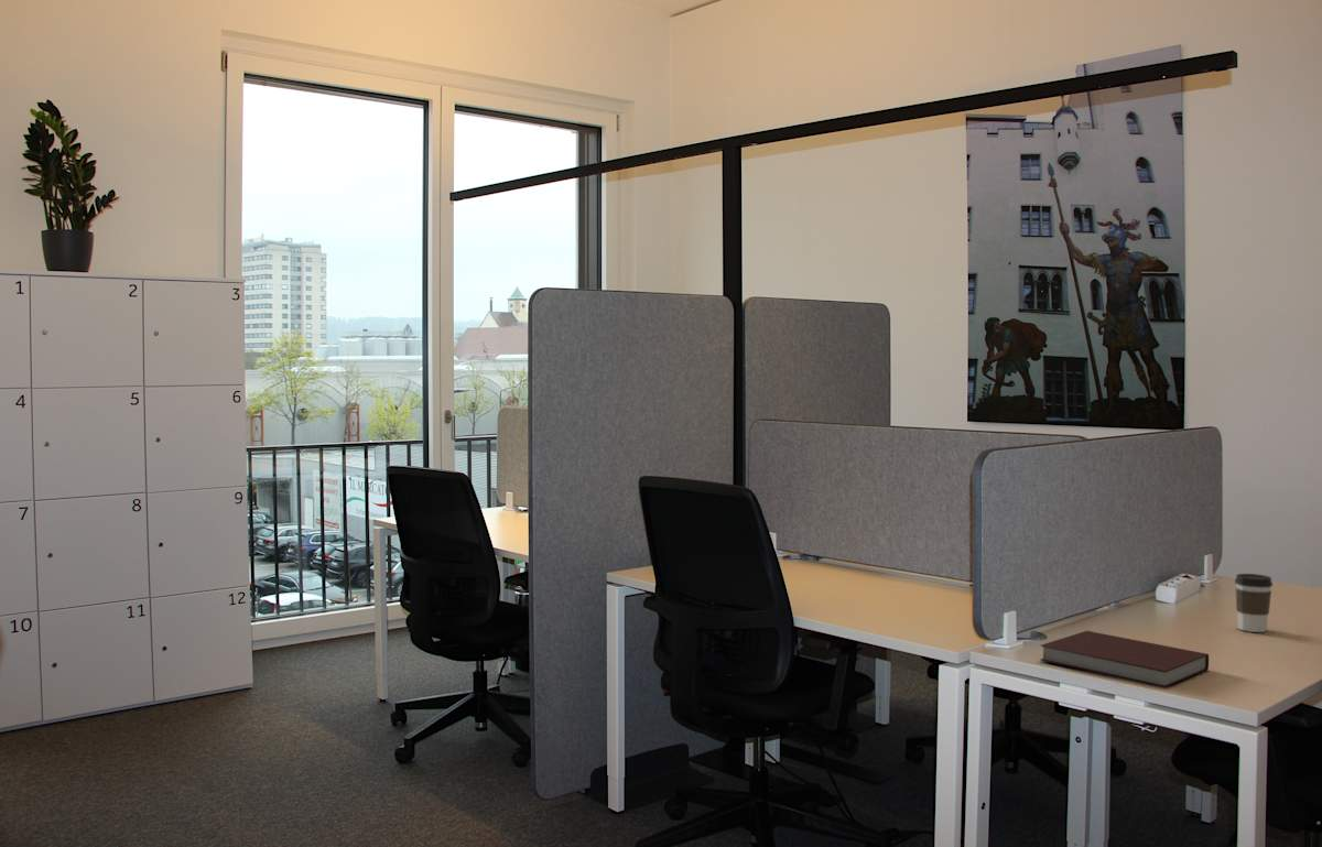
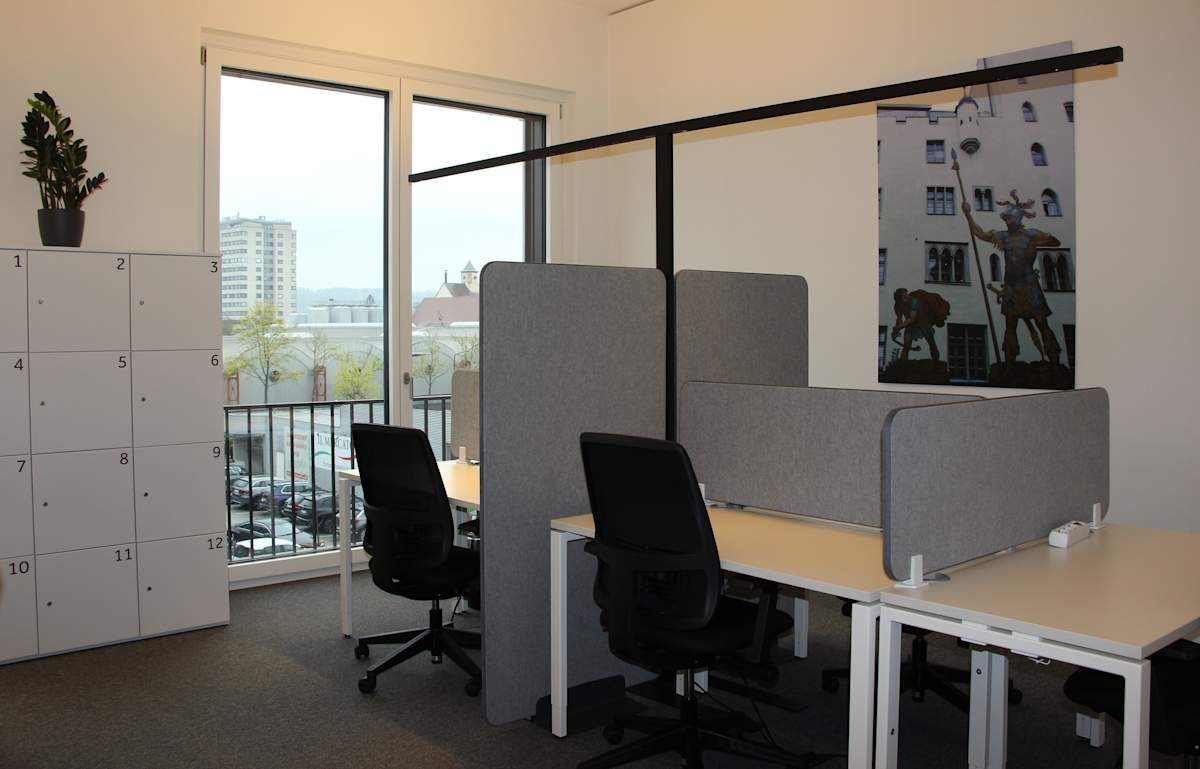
- notebook (1123, 656)
- coffee cup (1253, 602)
